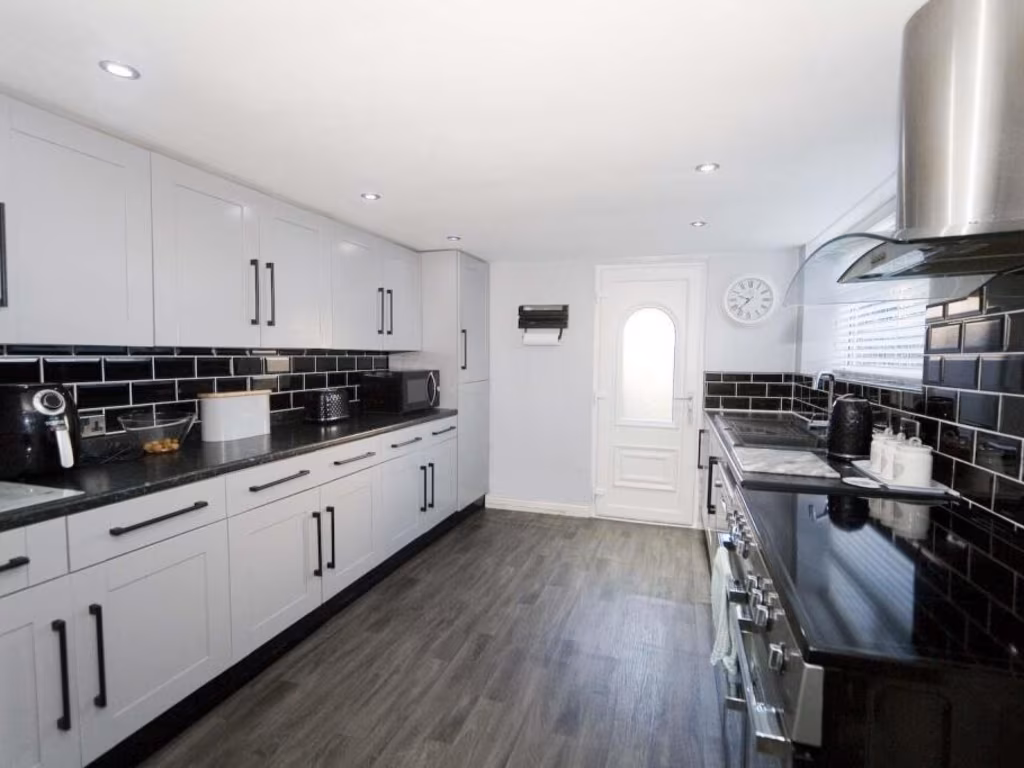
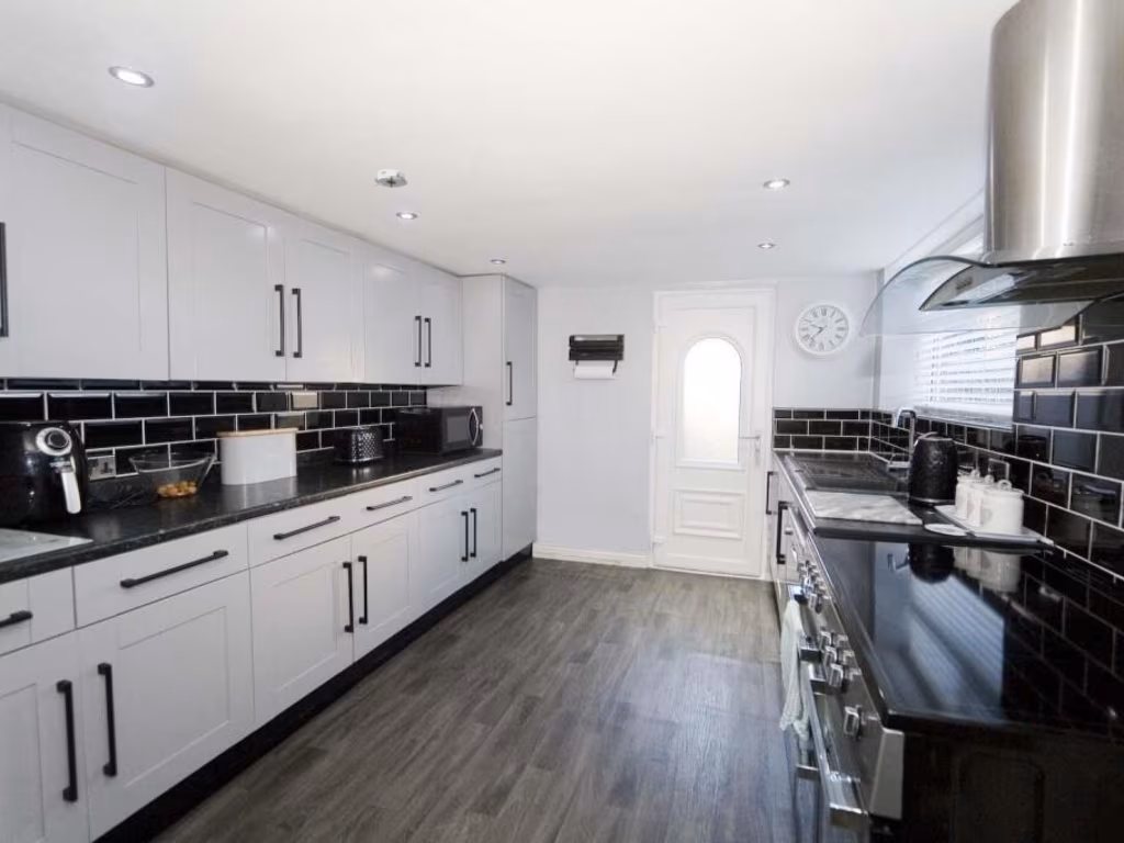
+ smoke detector (390, 178)
